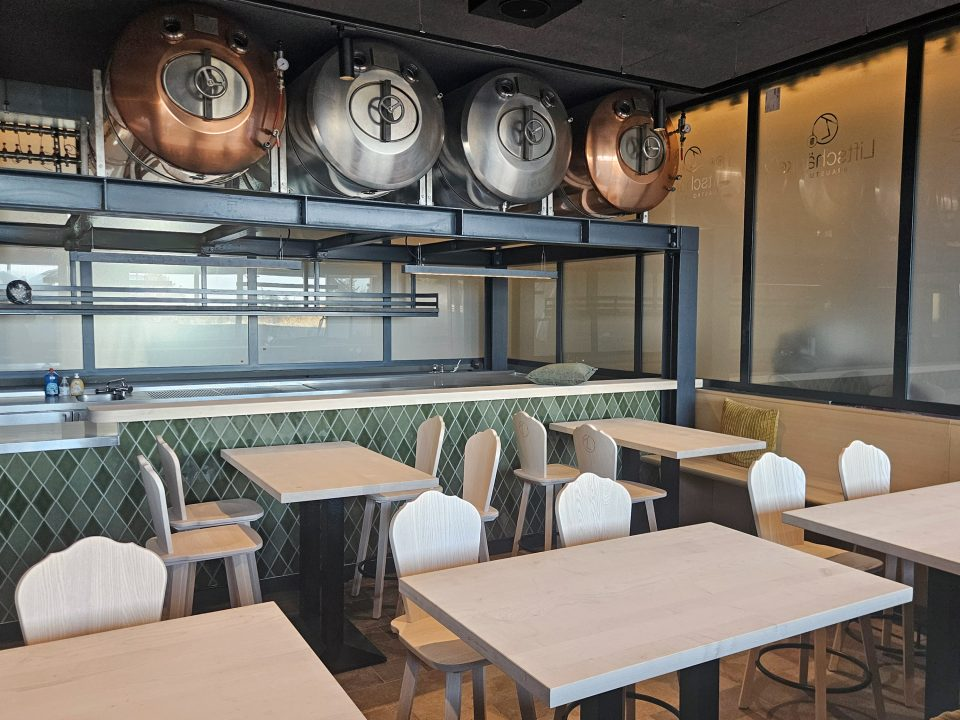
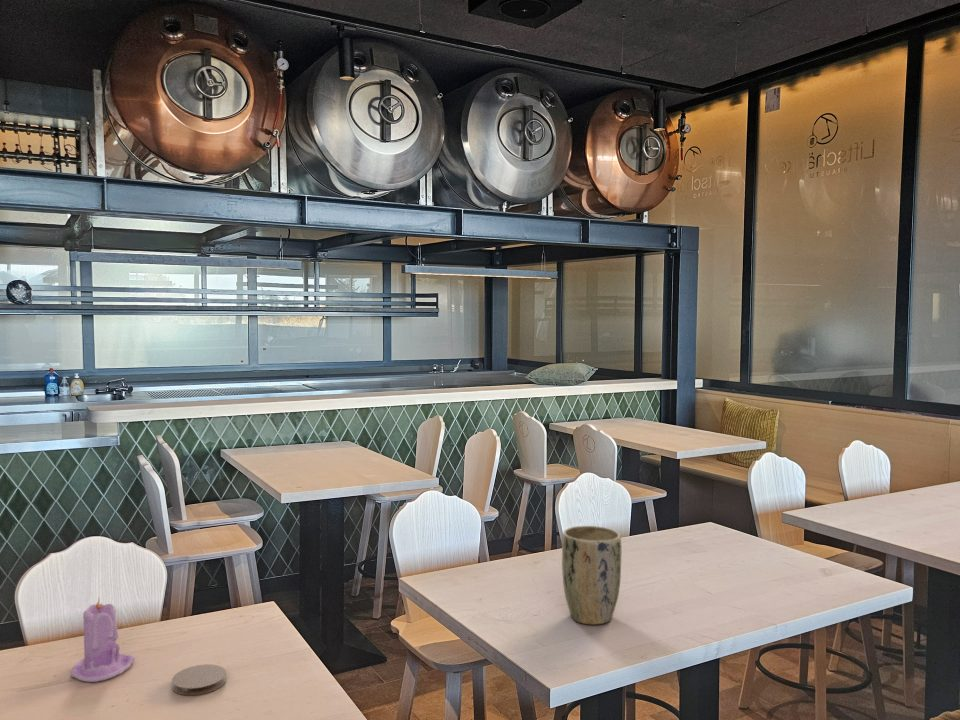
+ coaster (199, 679)
+ plant pot (591, 575)
+ candle (99, 633)
